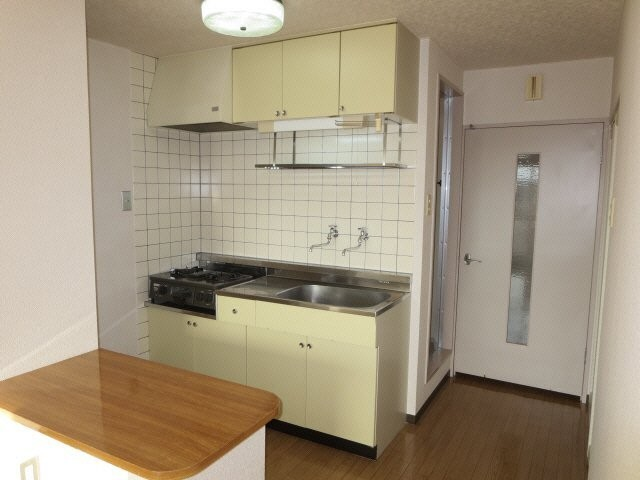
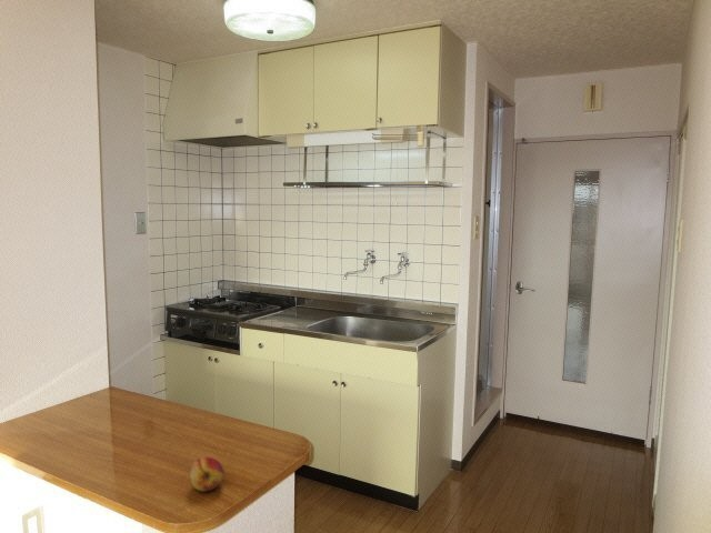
+ fruit (207, 473)
